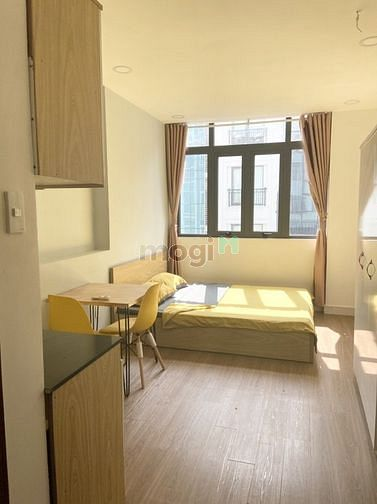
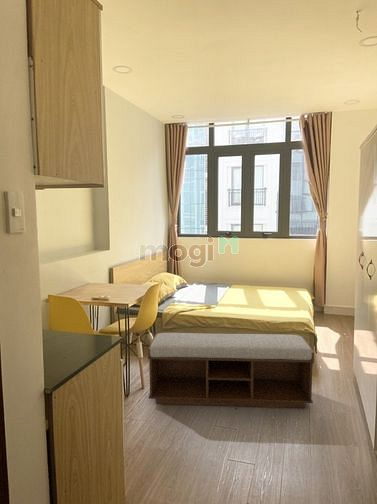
+ bench (228, 367)
